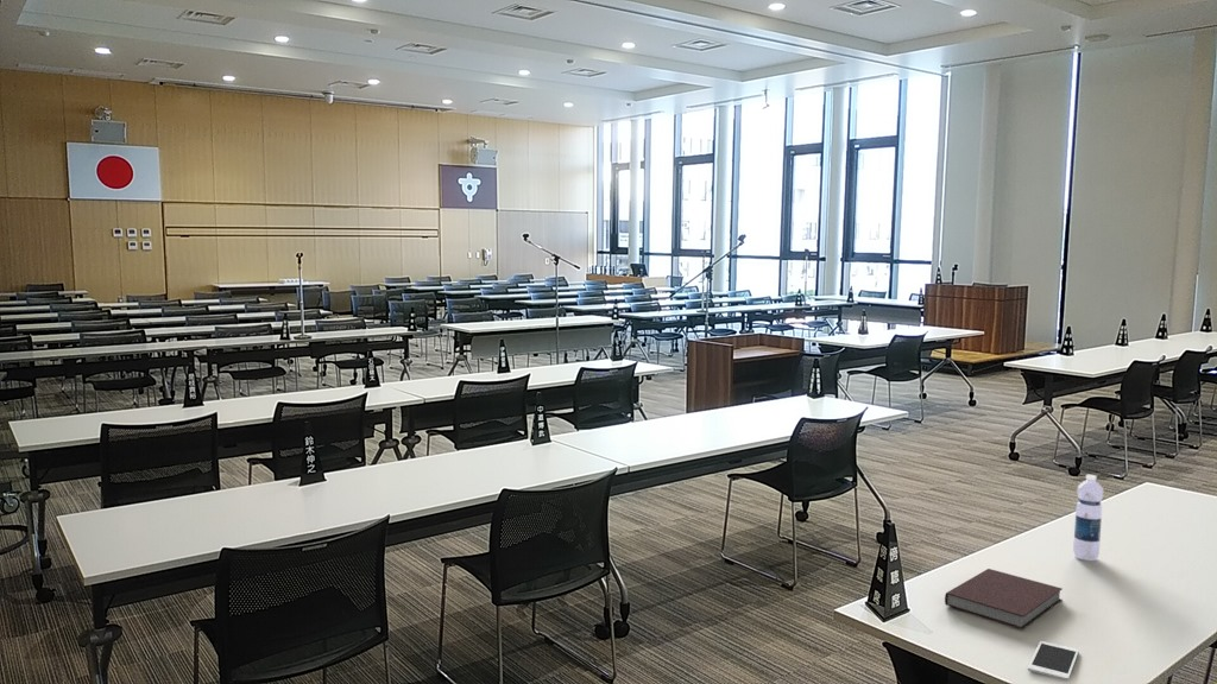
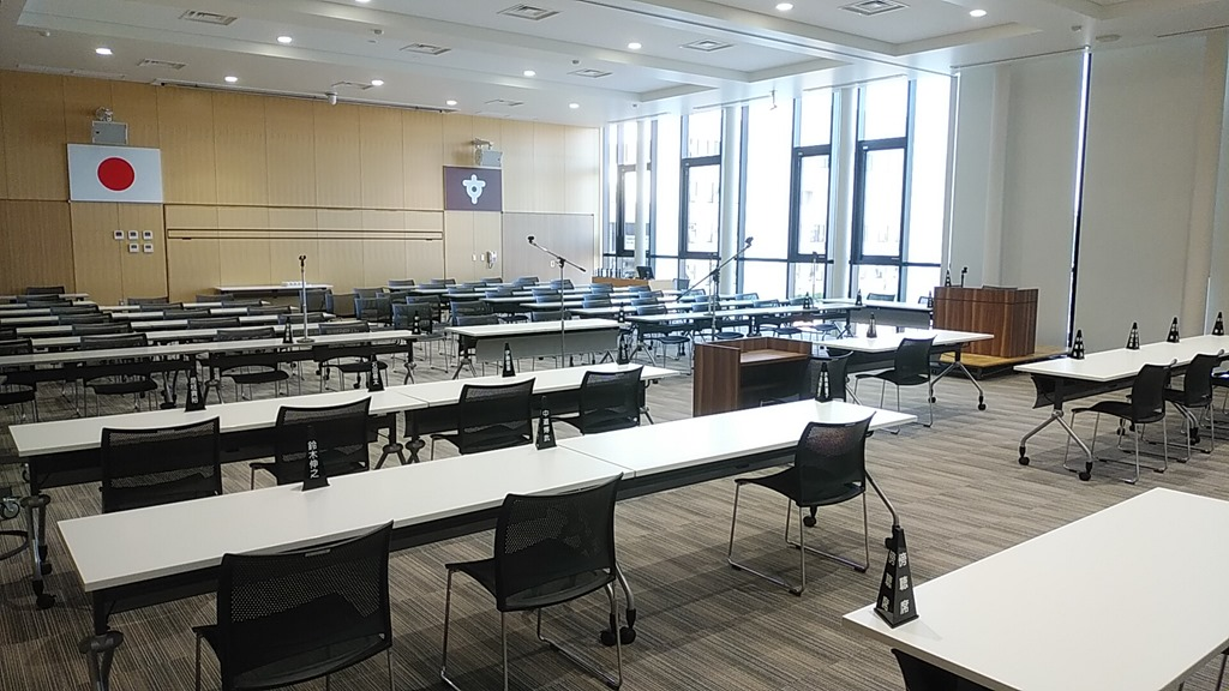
- cell phone (1053, 659)
- water bottle (1087, 517)
- notebook (1003, 596)
